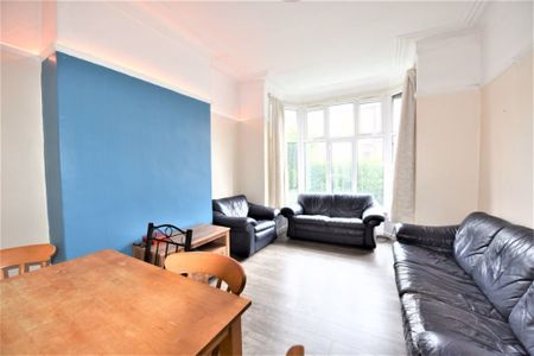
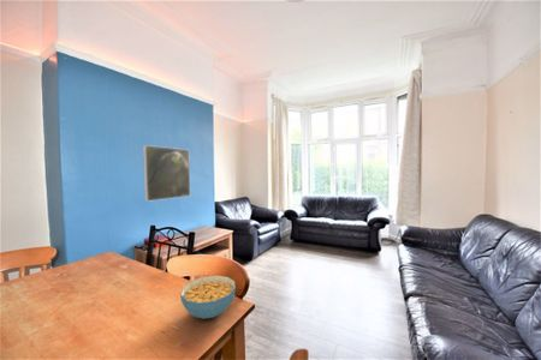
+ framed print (168, 173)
+ cereal bowl (209, 300)
